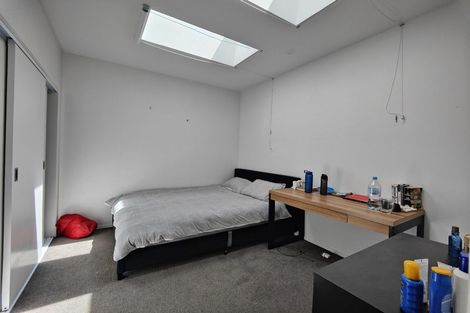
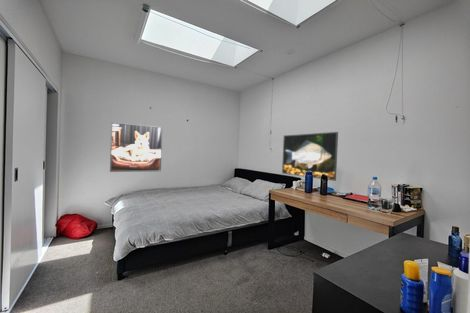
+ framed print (137, 148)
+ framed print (306, 155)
